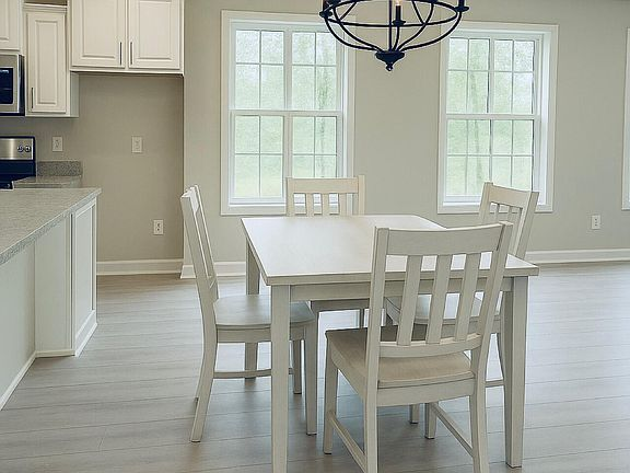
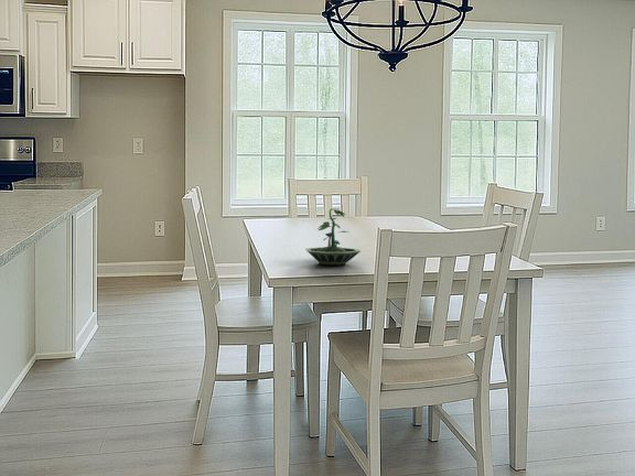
+ terrarium (333, 218)
